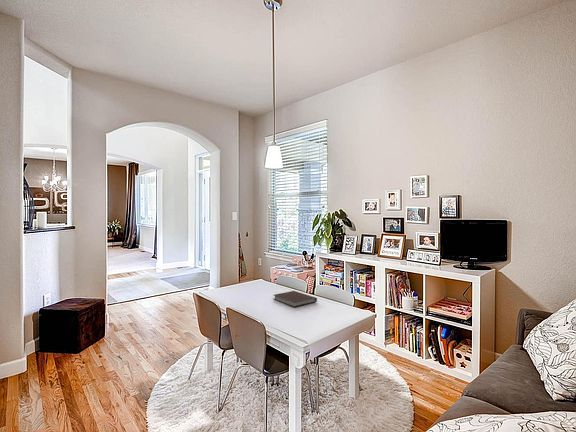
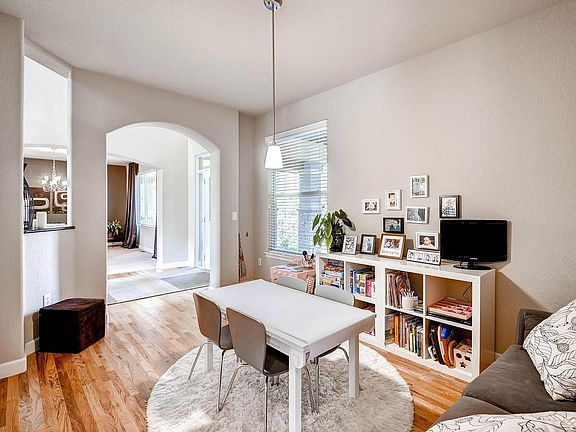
- notebook (294, 298)
